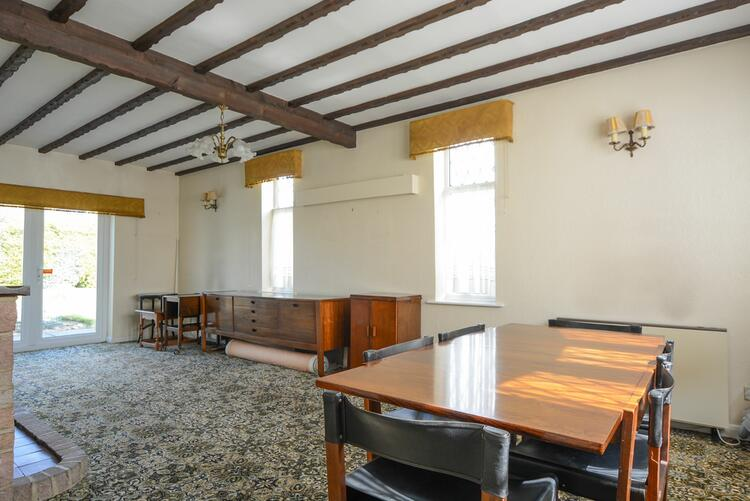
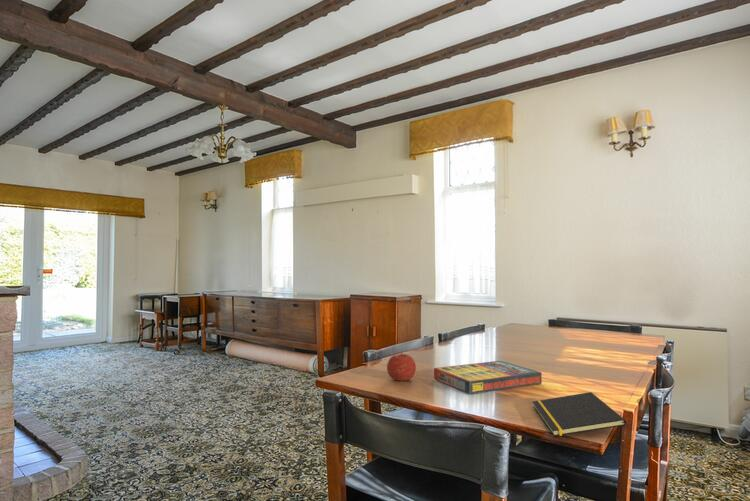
+ game compilation box (486, 375)
+ fruit (401, 365)
+ notepad (574, 412)
